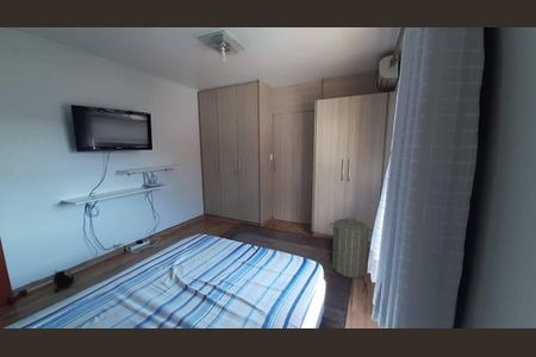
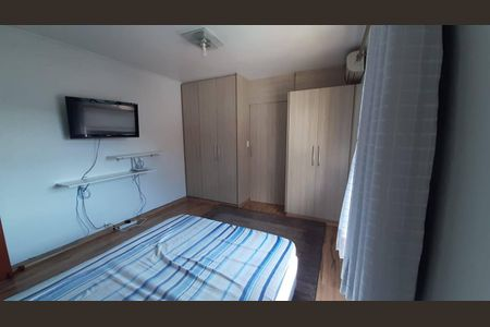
- laundry hamper (349, 243)
- plush toy (62, 277)
